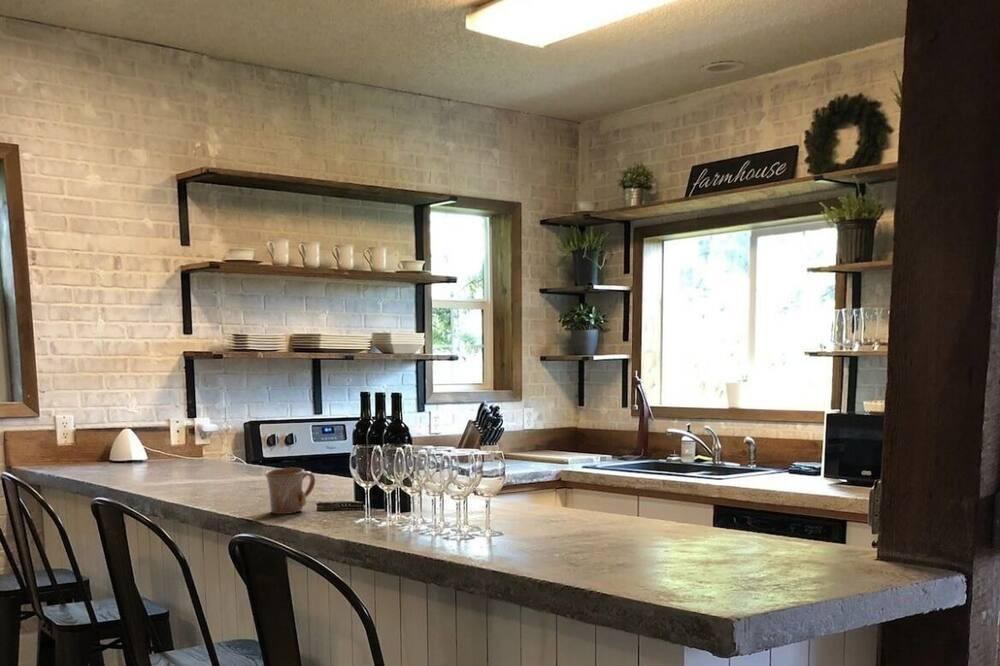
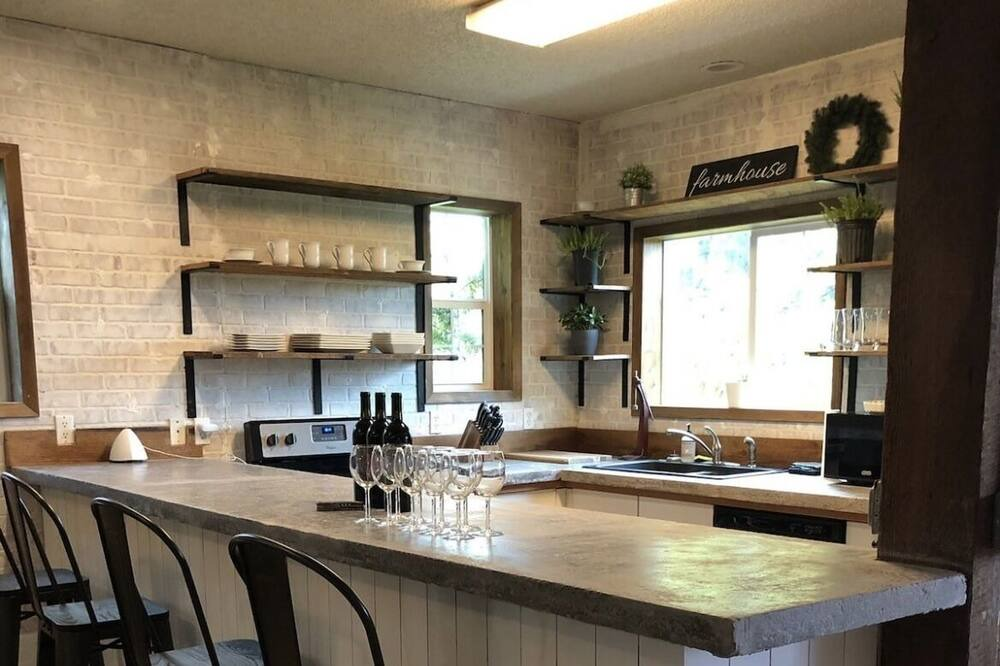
- mug (292, 489)
